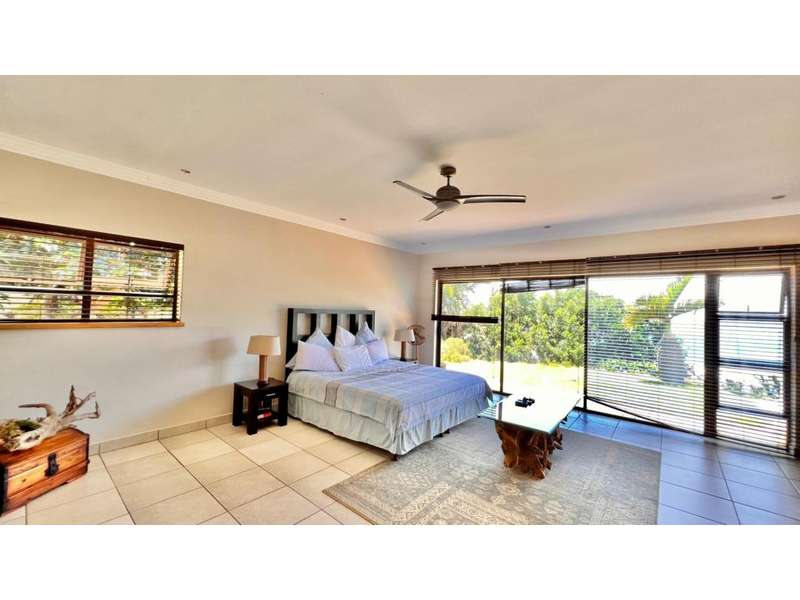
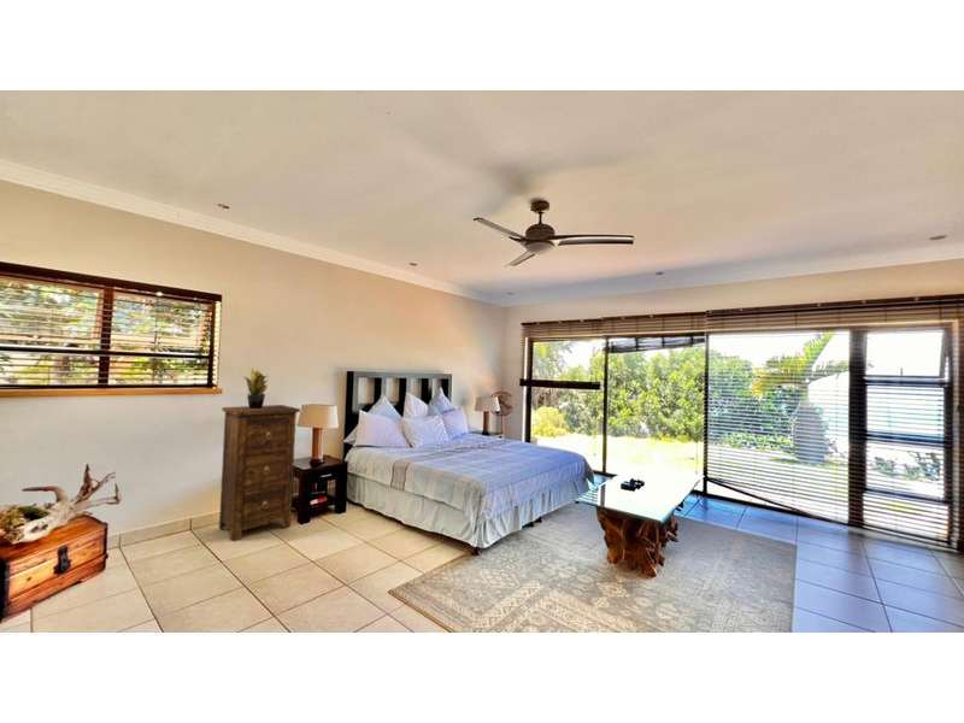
+ cabinet (258, 468)
+ potted plant (258, 387)
